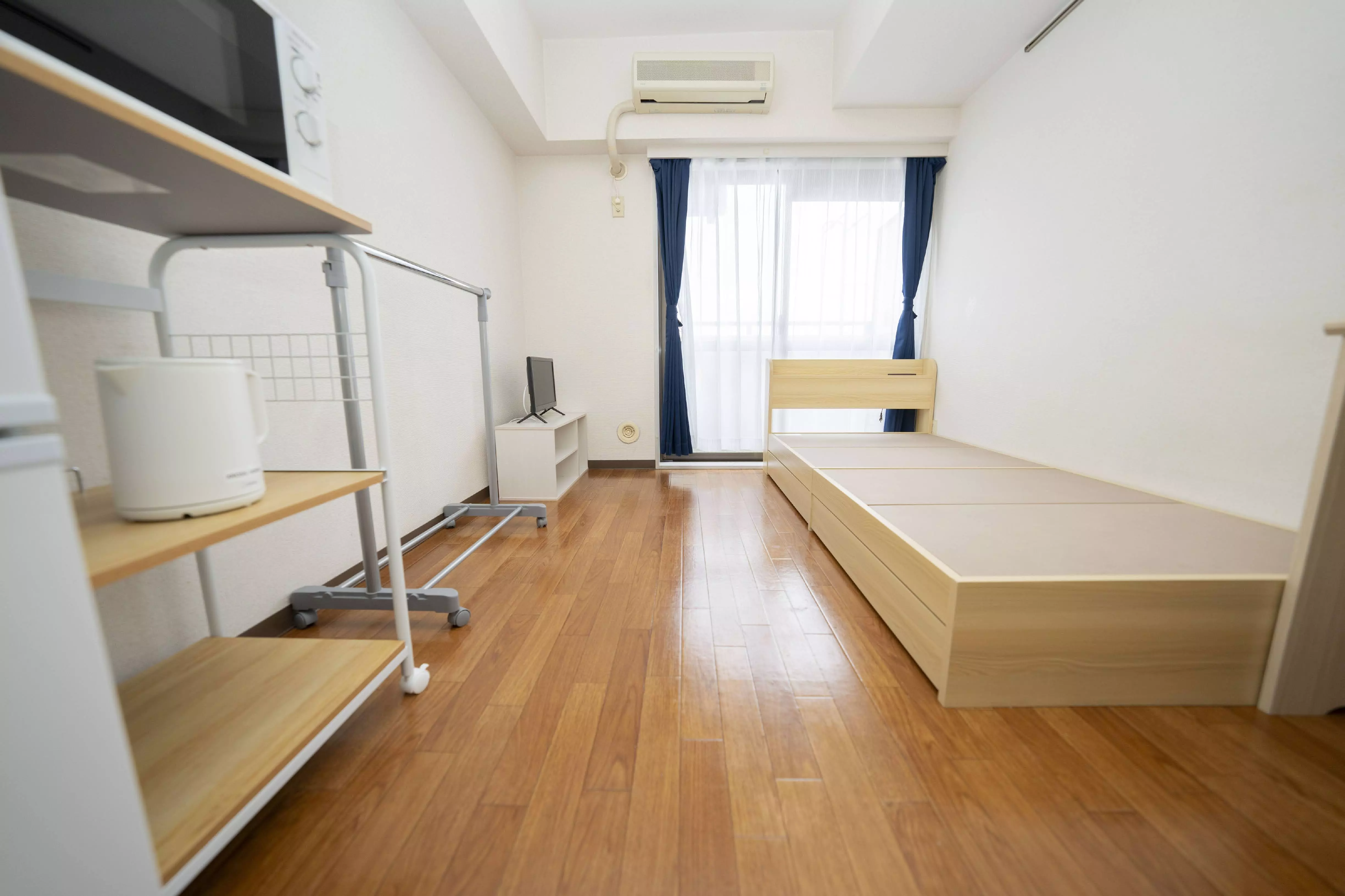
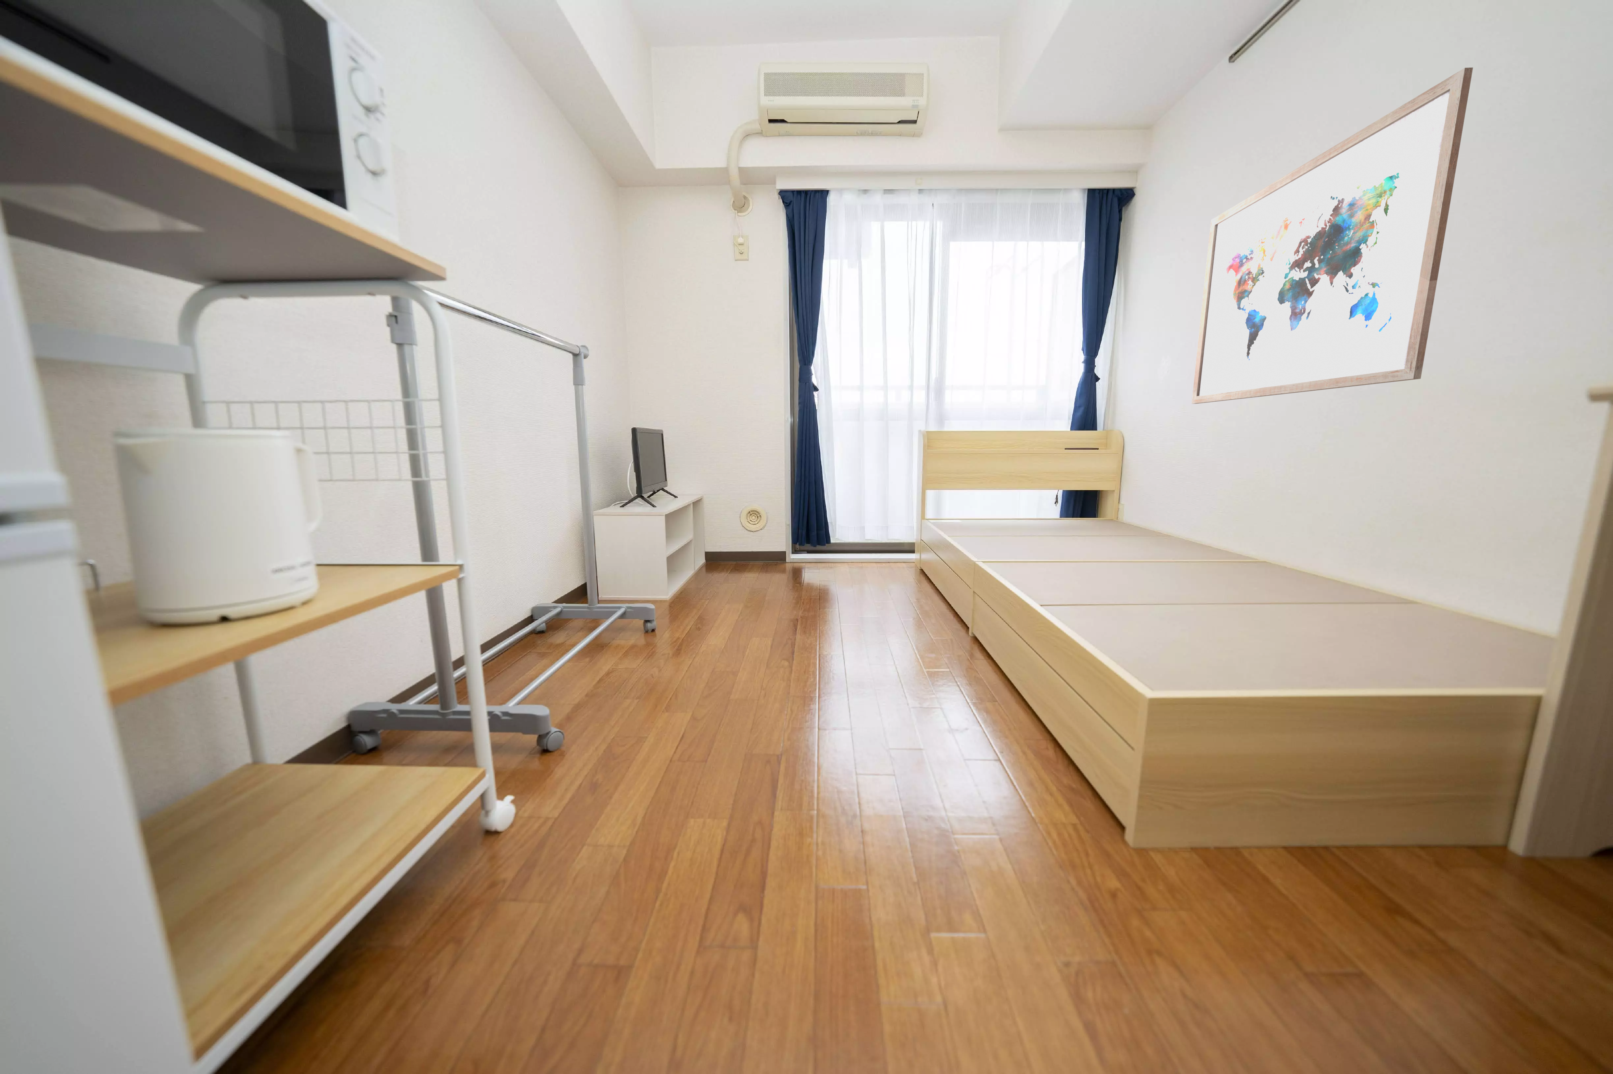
+ wall art (1293, 282)
